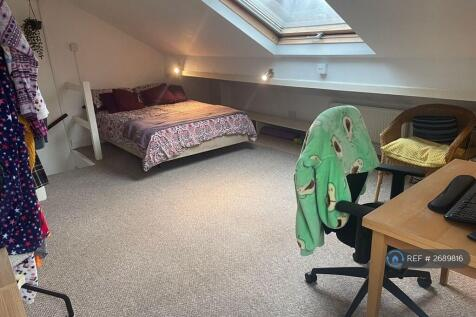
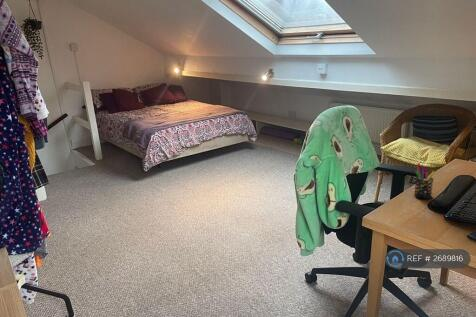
+ pen holder (422, 180)
